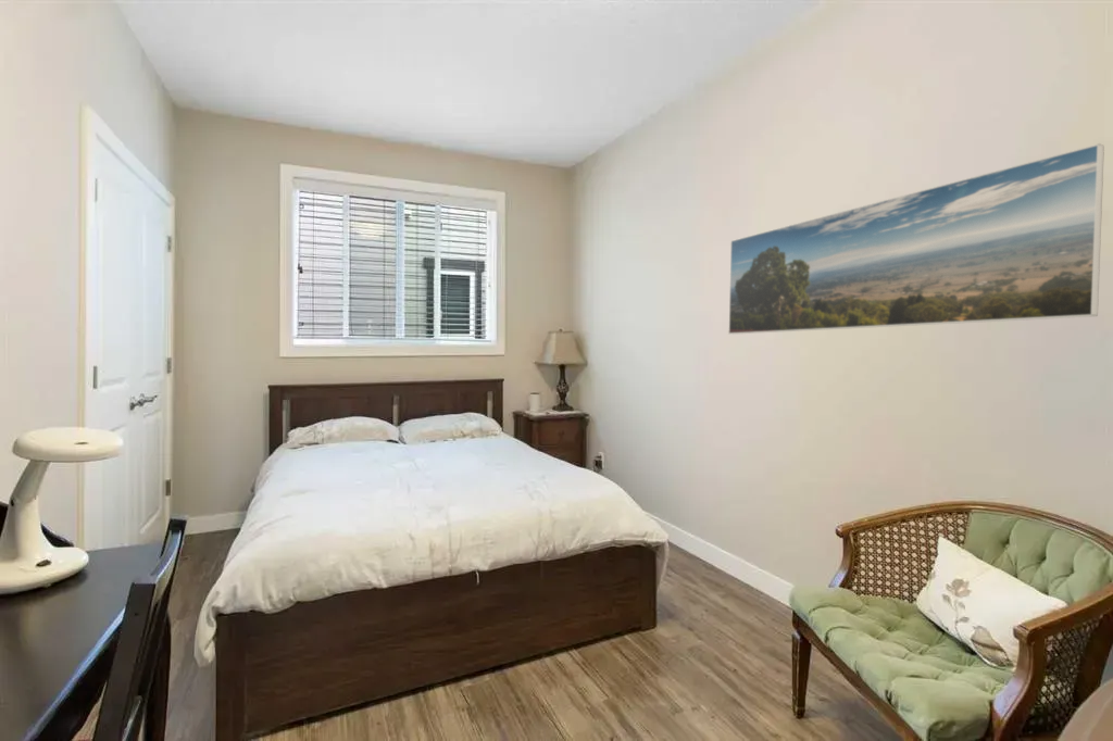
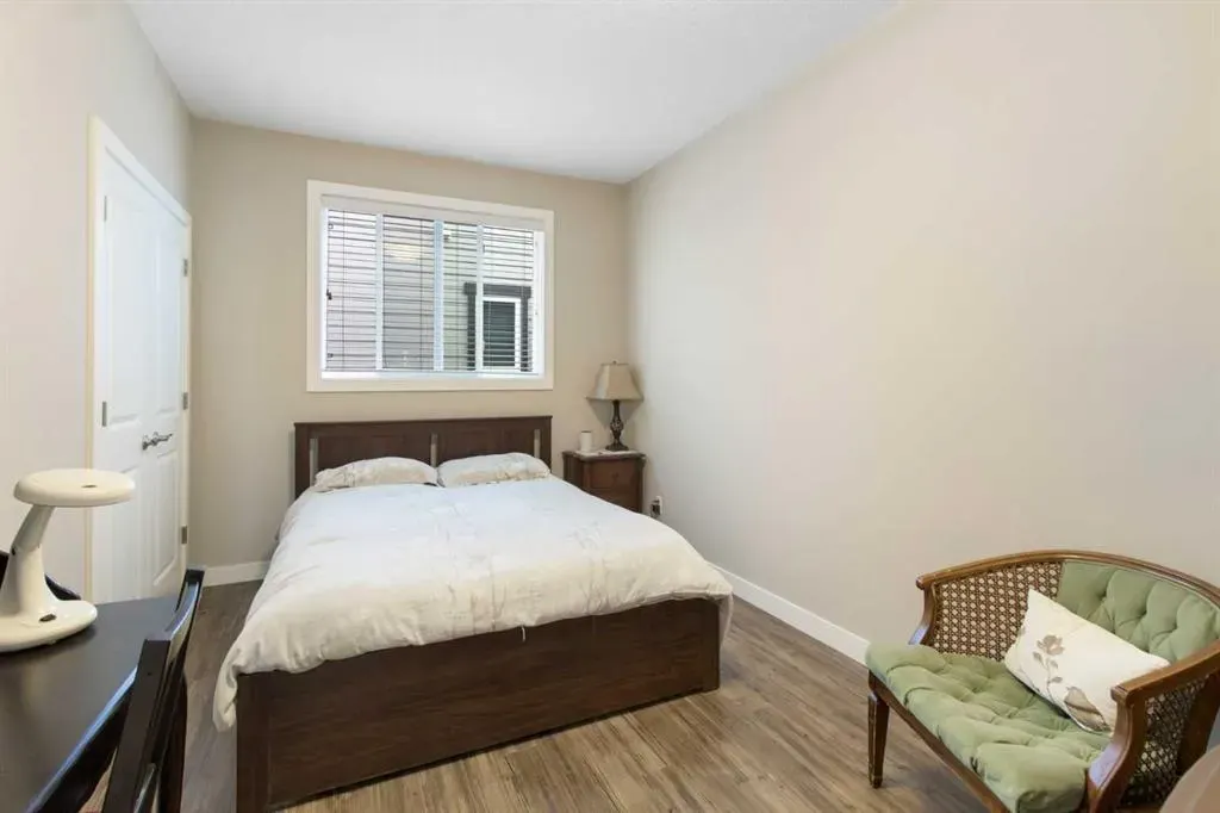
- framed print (861, 267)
